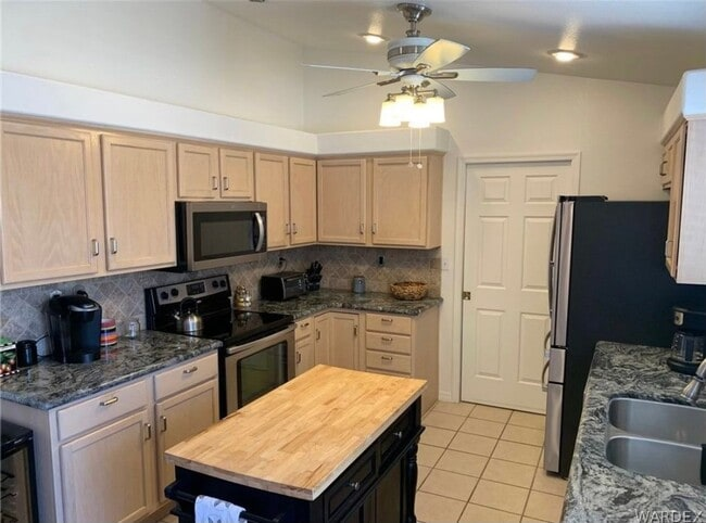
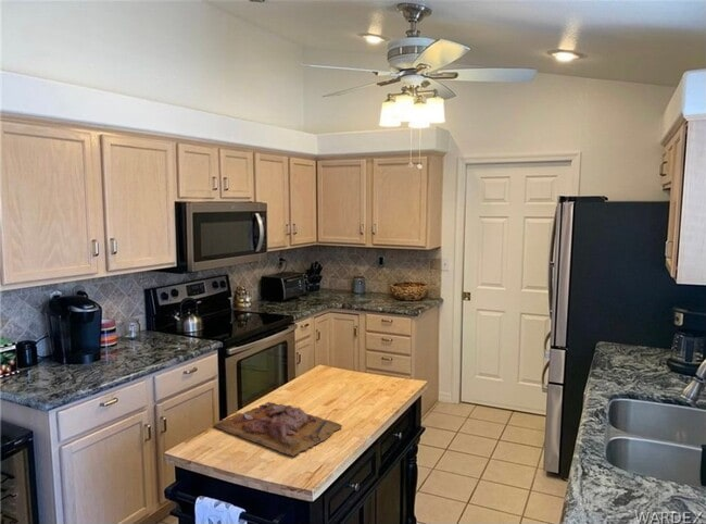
+ cutting board (279, 417)
